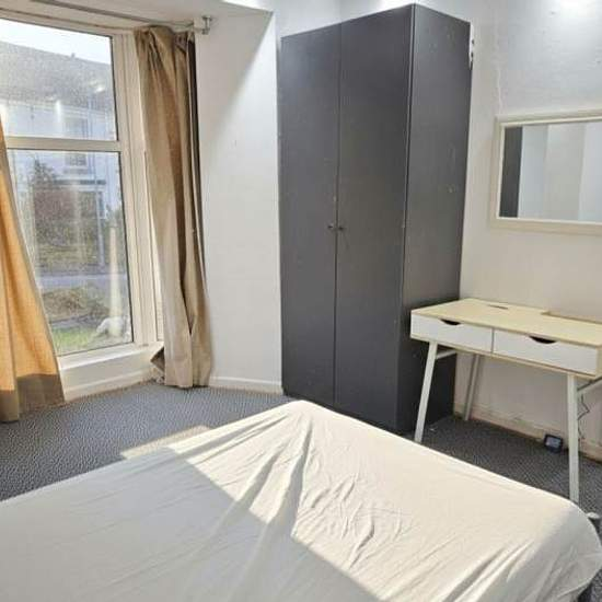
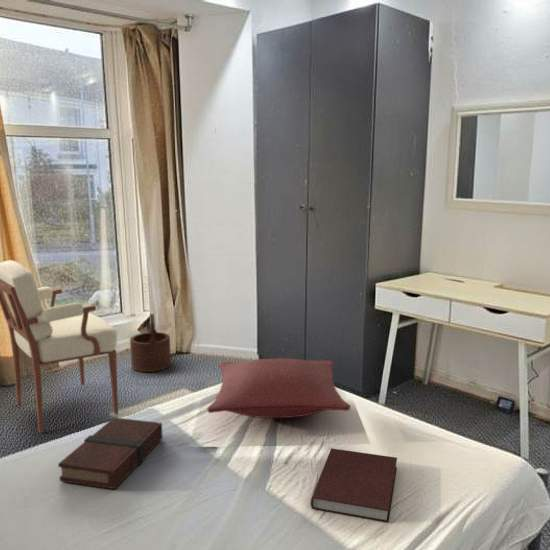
+ armchair (56, 335)
+ wooden bucket (150, 340)
+ pillow (277, 385)
+ book (114, 449)
+ notebook (356, 481)
